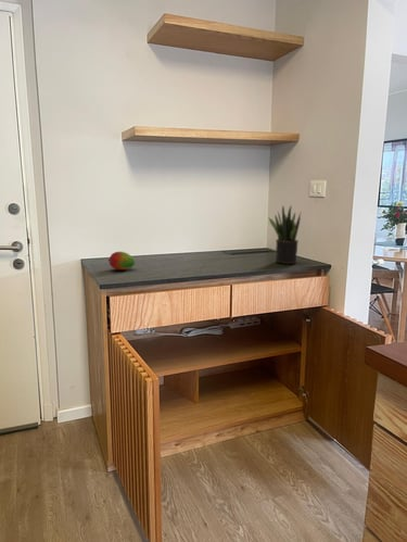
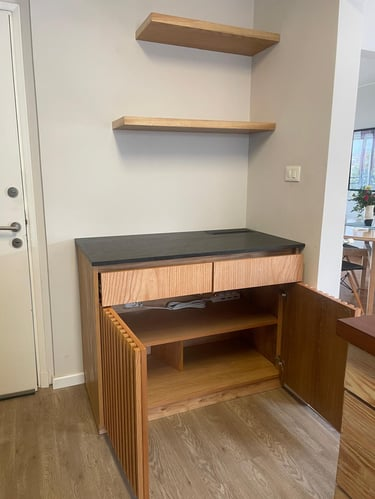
- fruit (122, 260)
- potted plant (284, 234)
